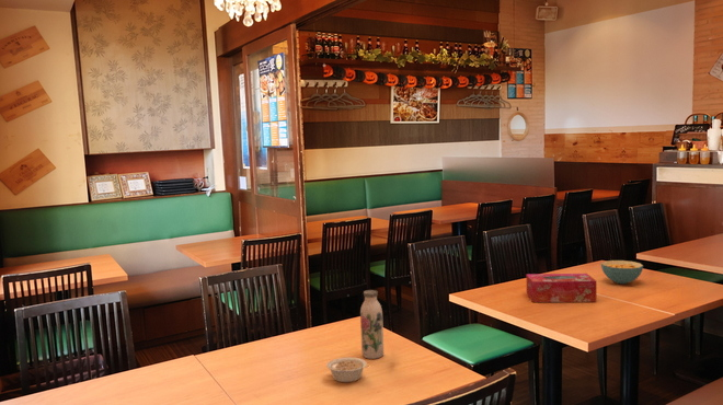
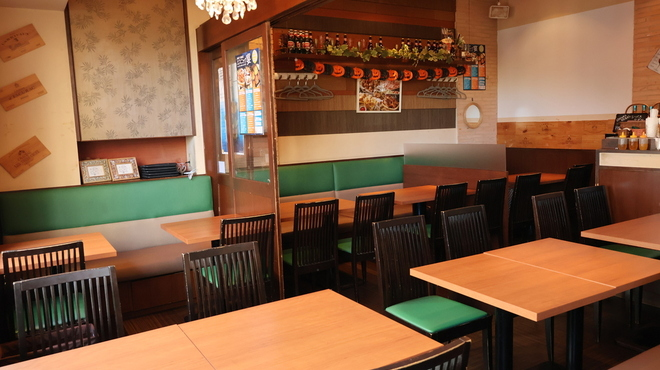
- water bottle (371, 323)
- cereal bowl (621, 273)
- tissue box (560, 287)
- legume (348, 369)
